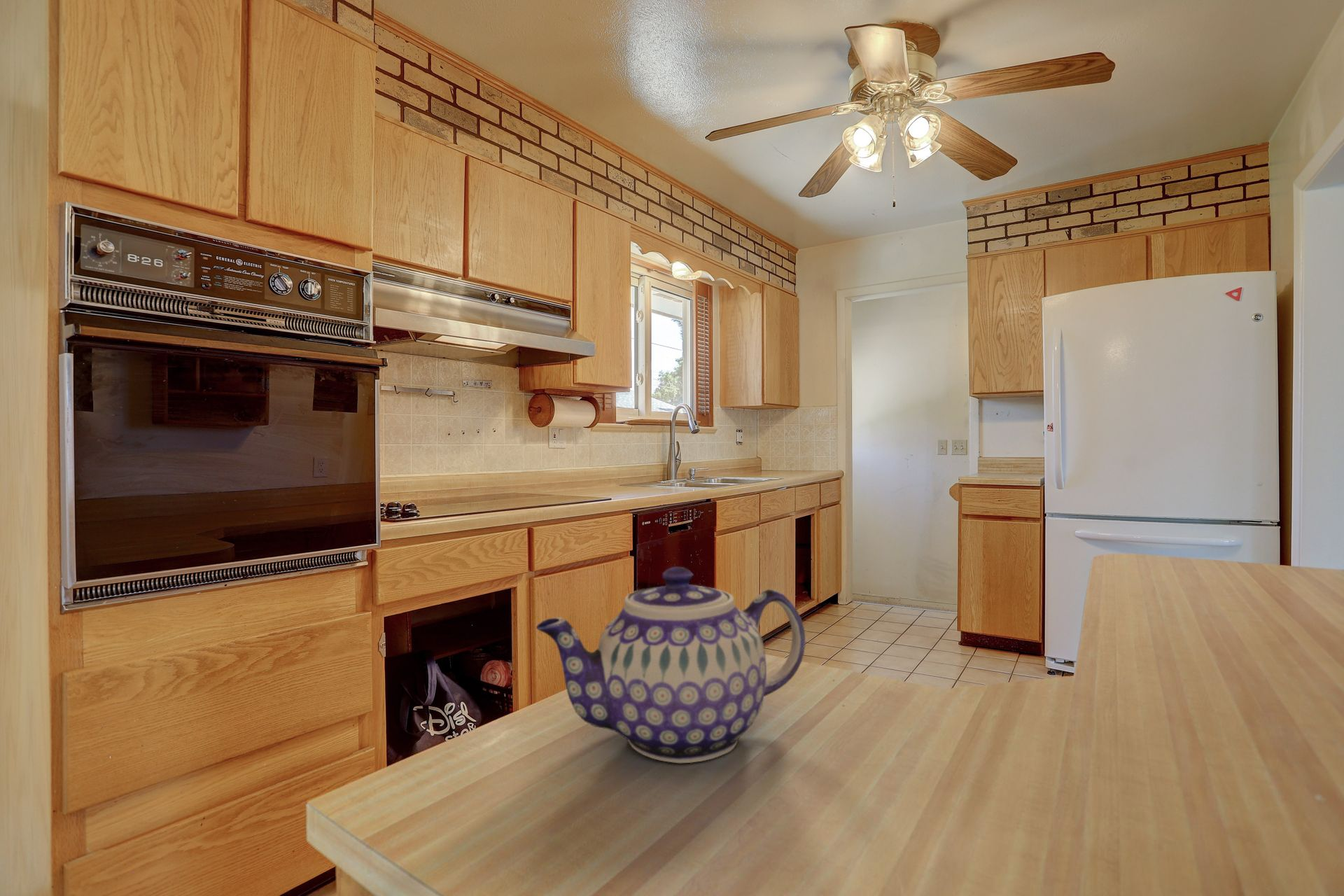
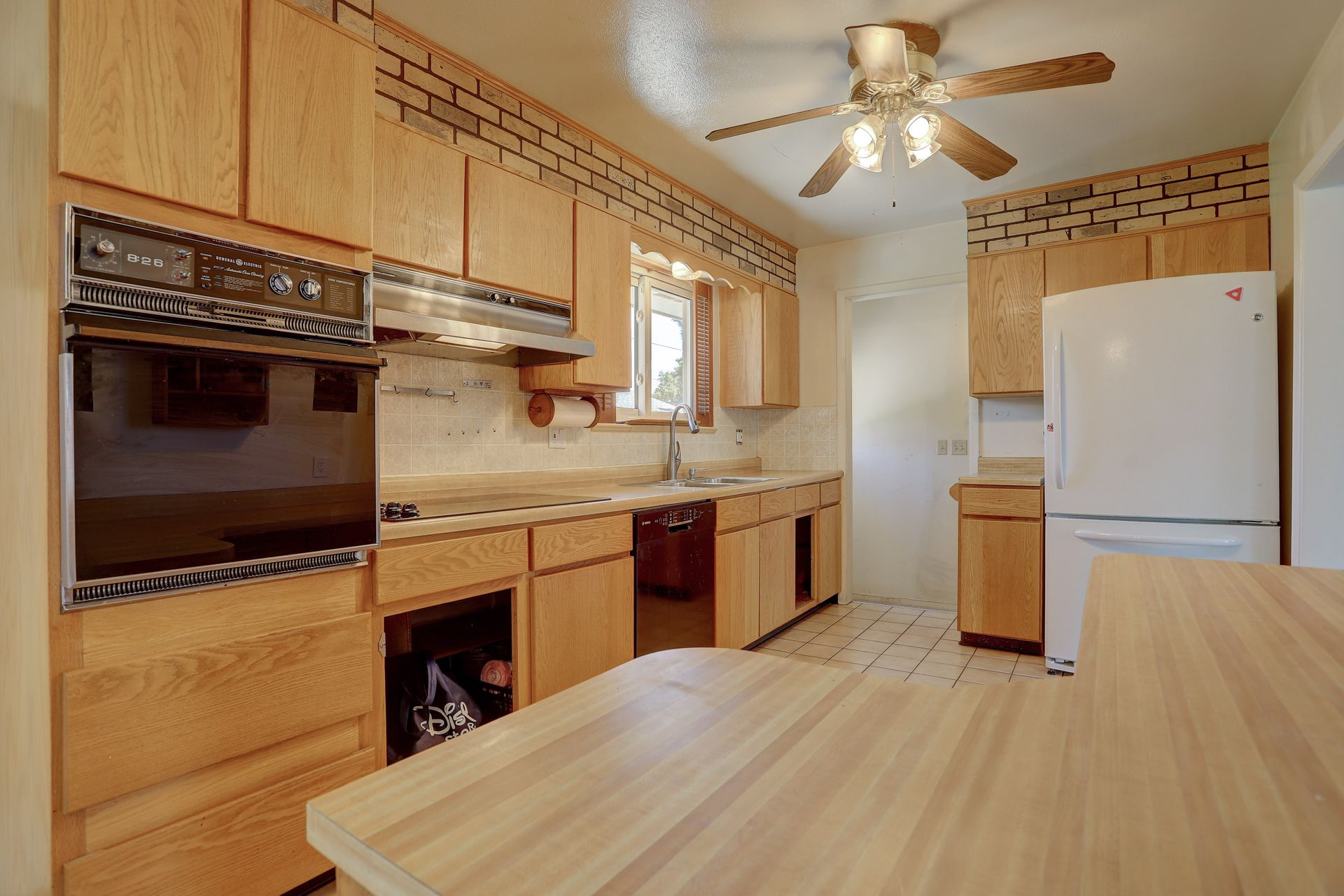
- teapot (680, 652)
